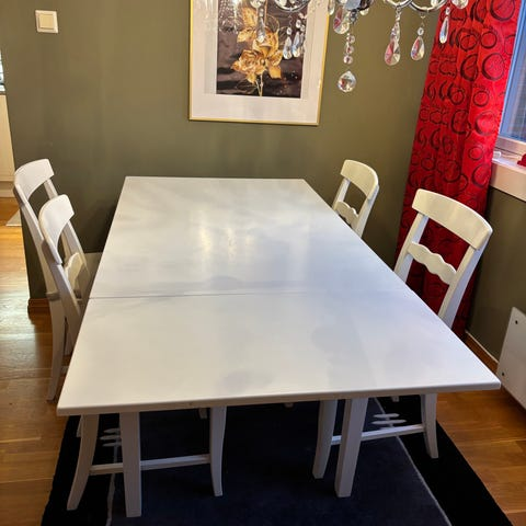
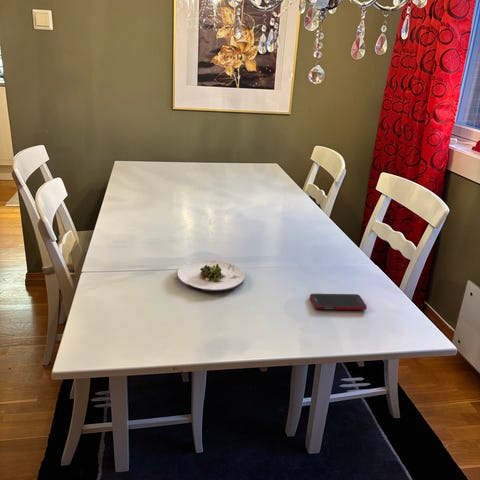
+ salad plate (211, 271)
+ cell phone (337, 301)
